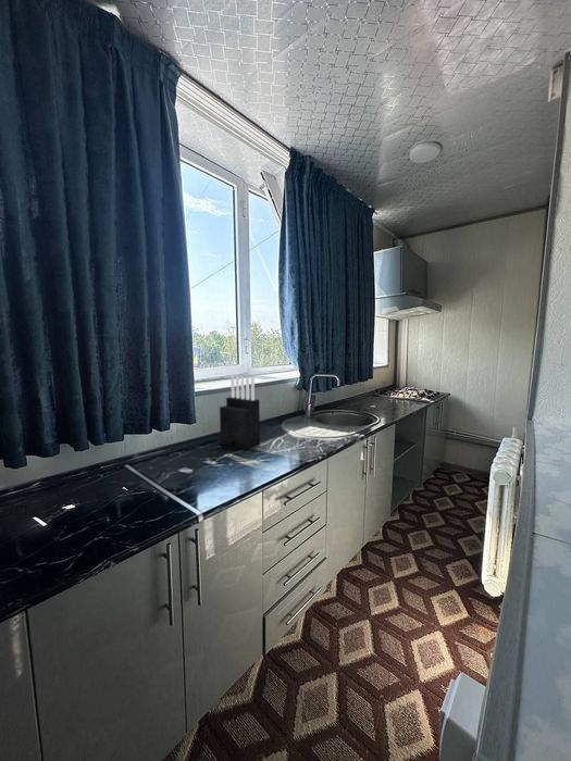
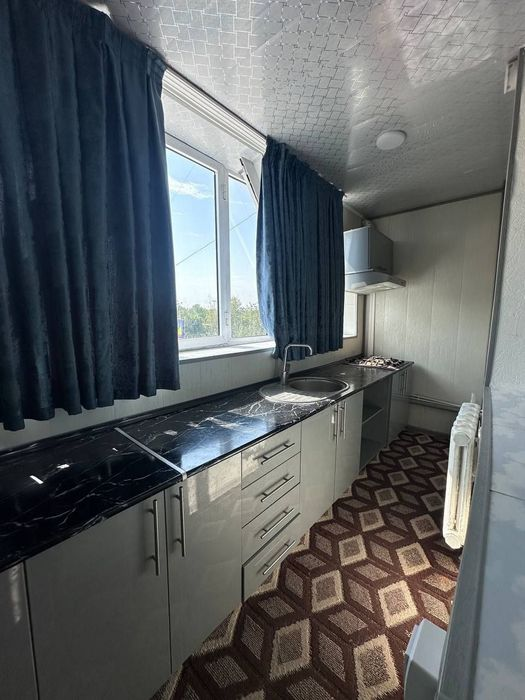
- knife block (237, 411)
